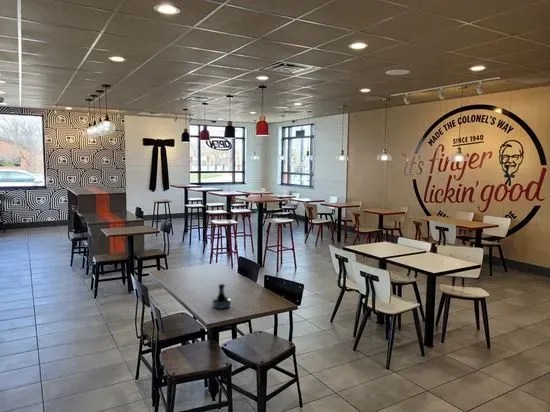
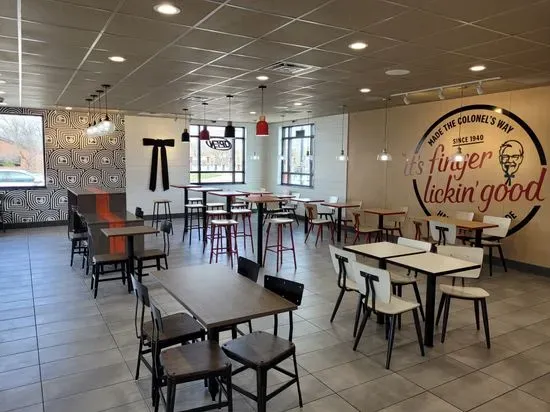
- tequila bottle (221, 295)
